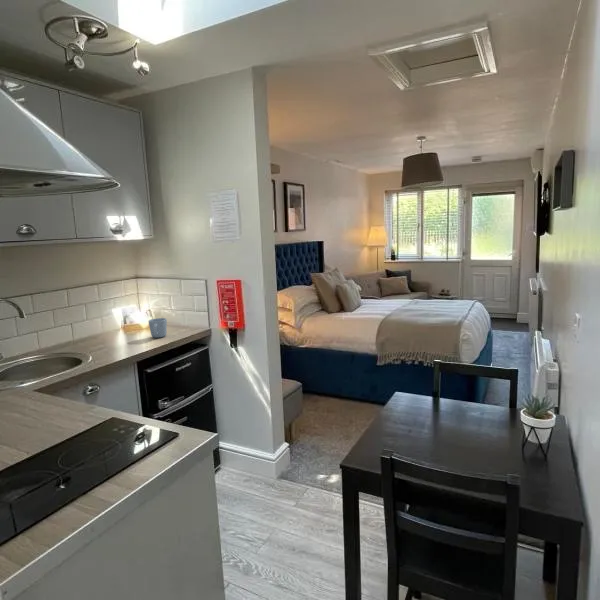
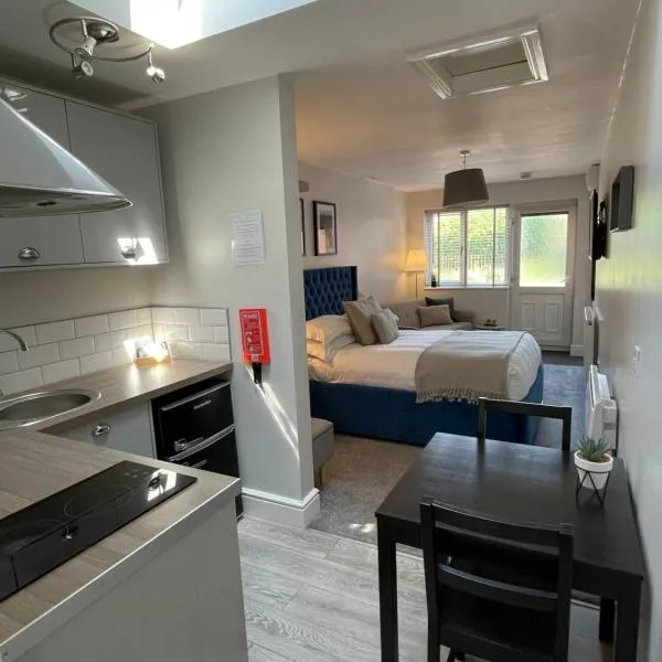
- mug (157, 328)
